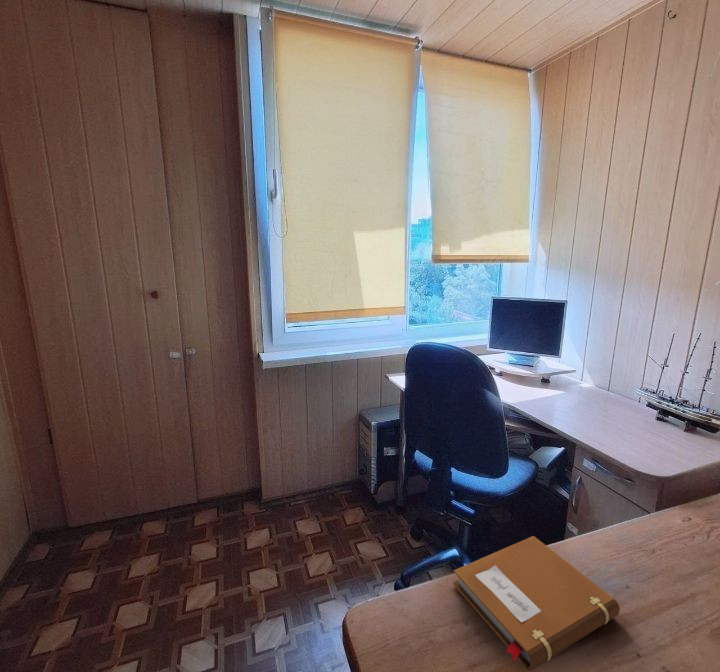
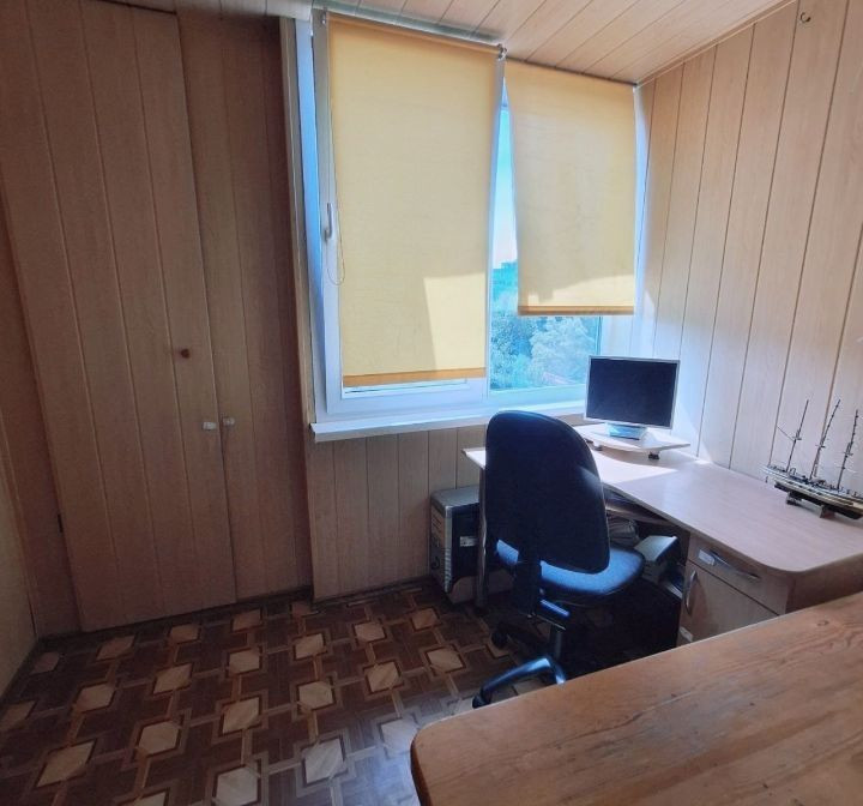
- notebook (530, 594)
